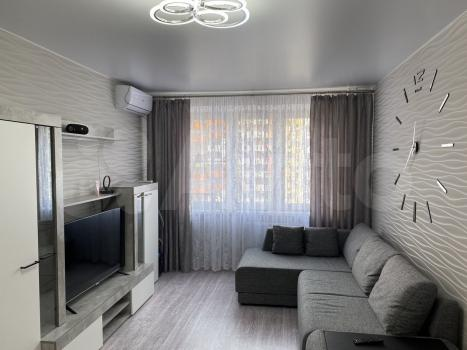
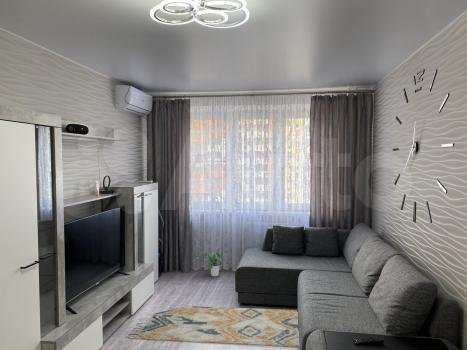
+ rug (259, 325)
+ potted plant (213, 263)
